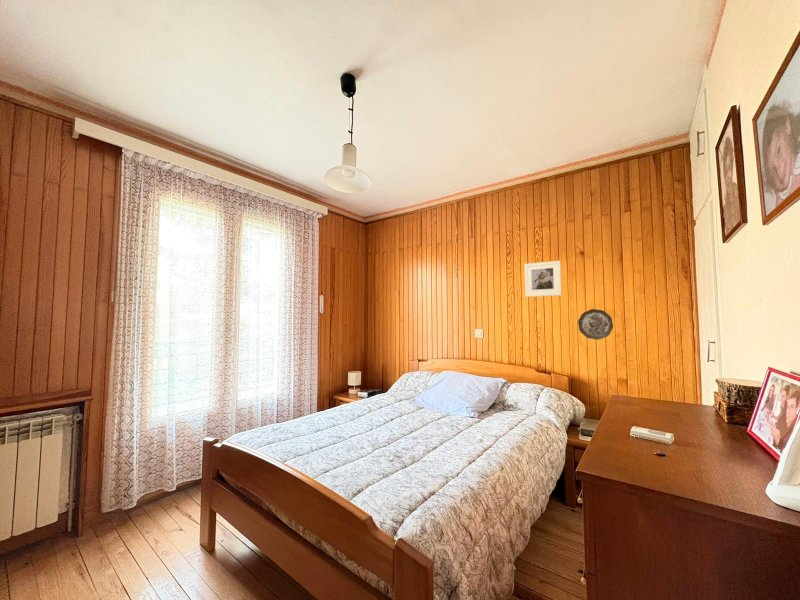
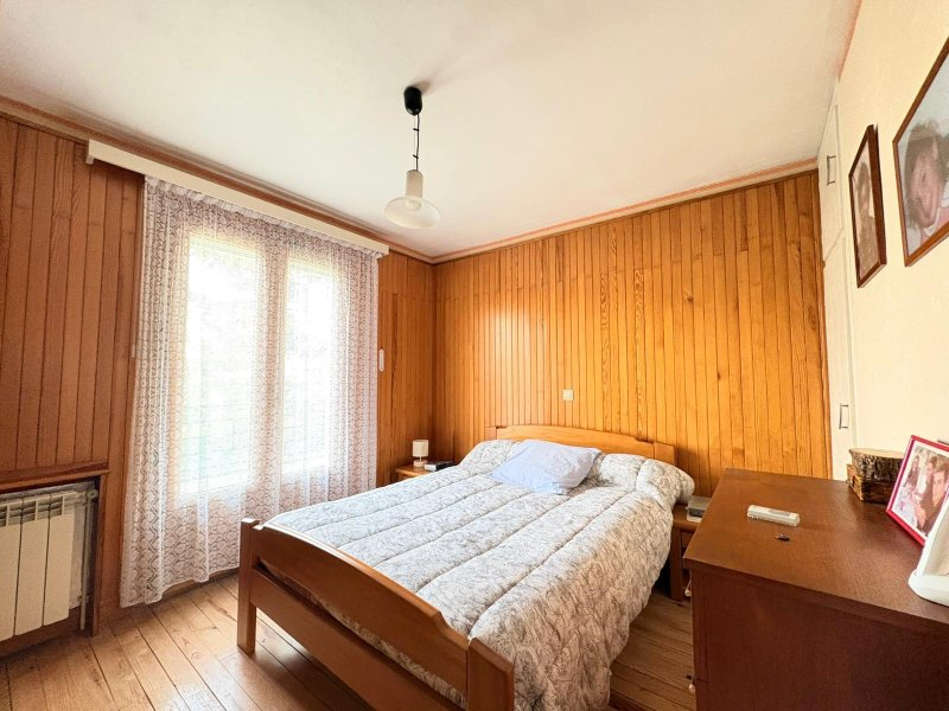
- decorative plate (595, 324)
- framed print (542, 279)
